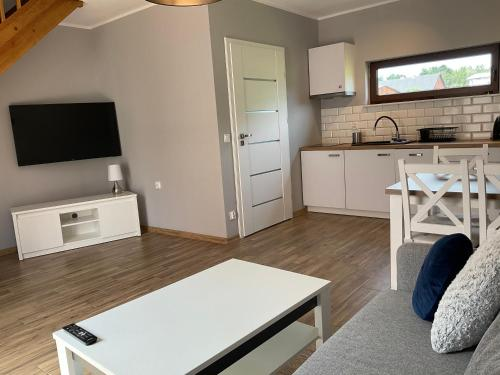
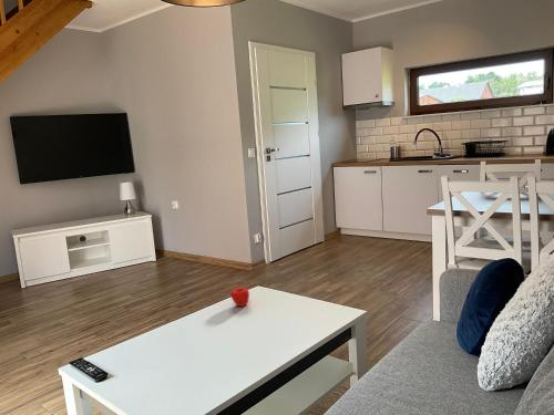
+ apple (239, 297)
